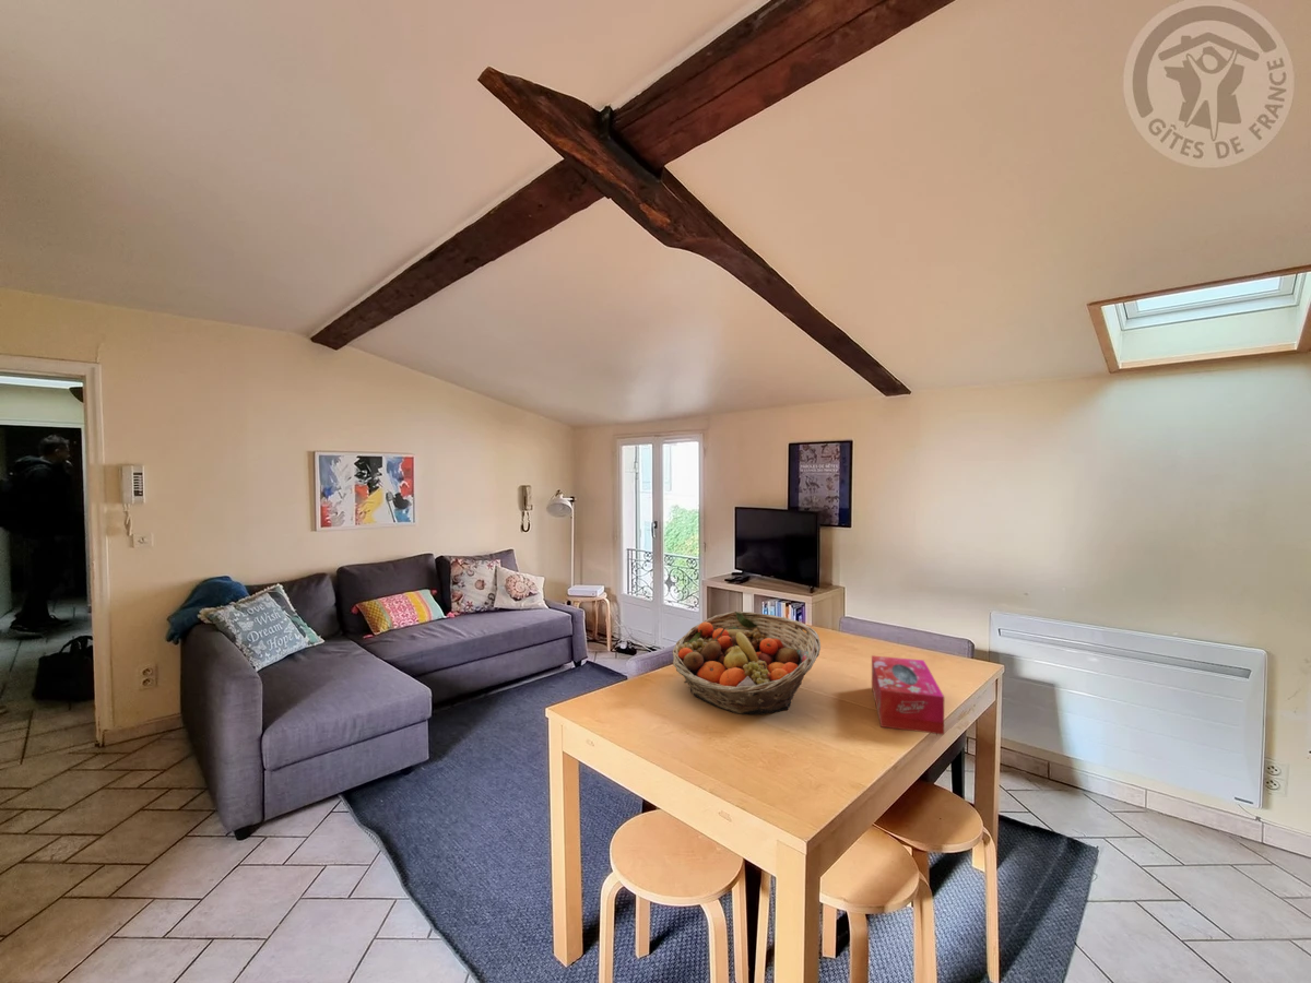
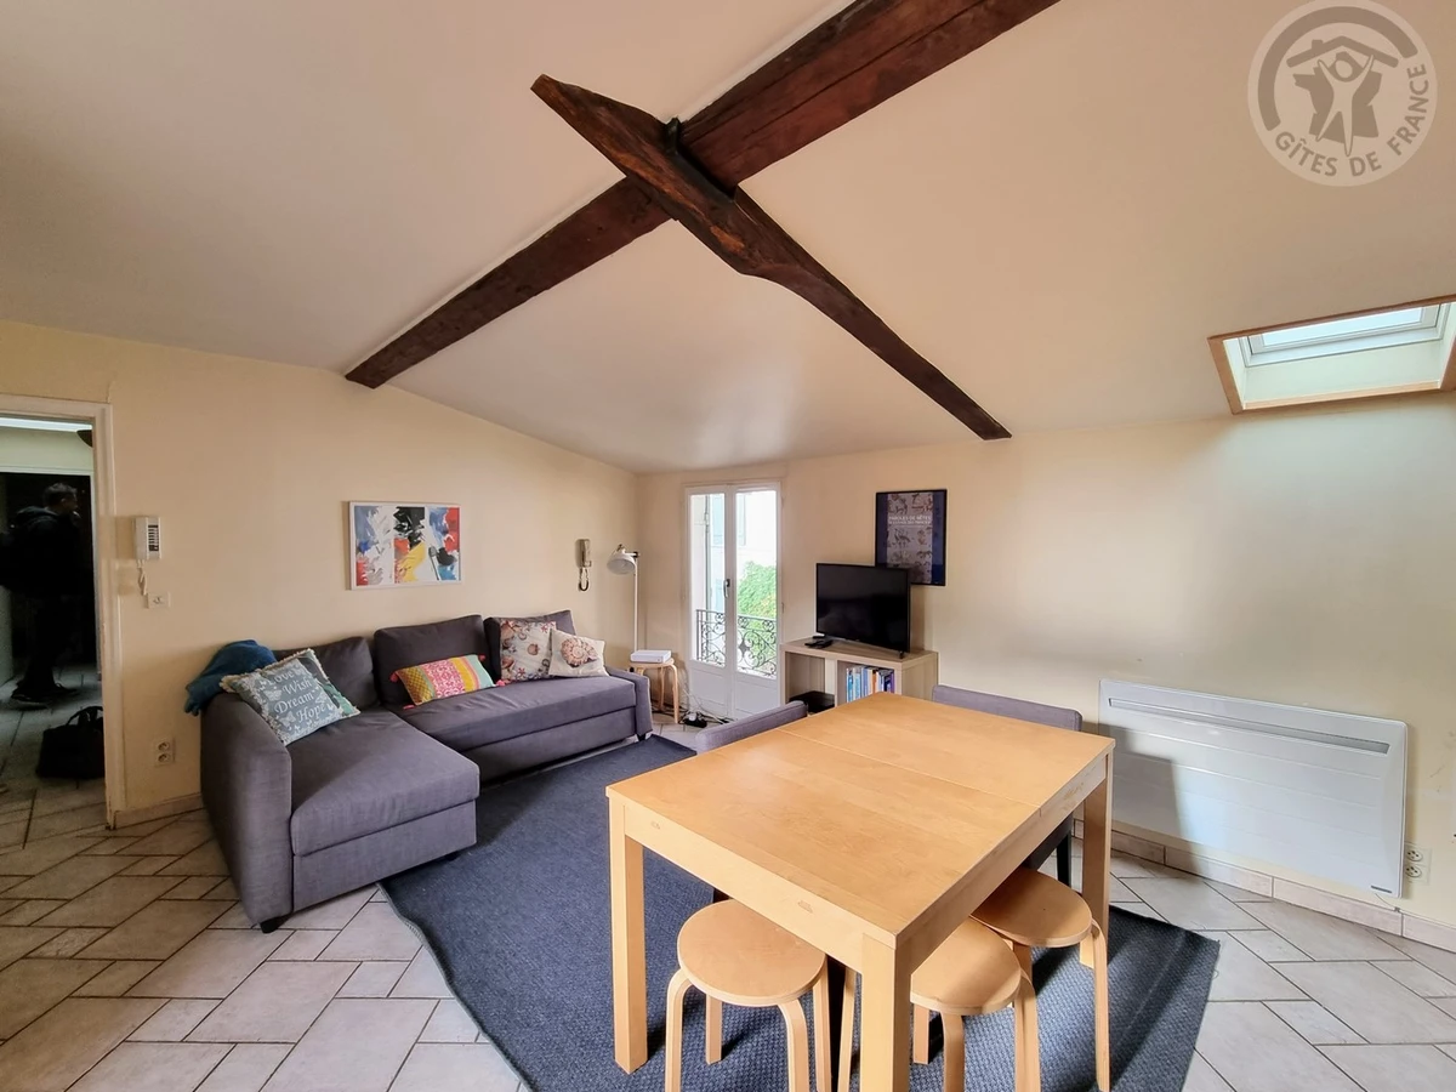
- tissue box (903, 690)
- fruit basket (743, 658)
